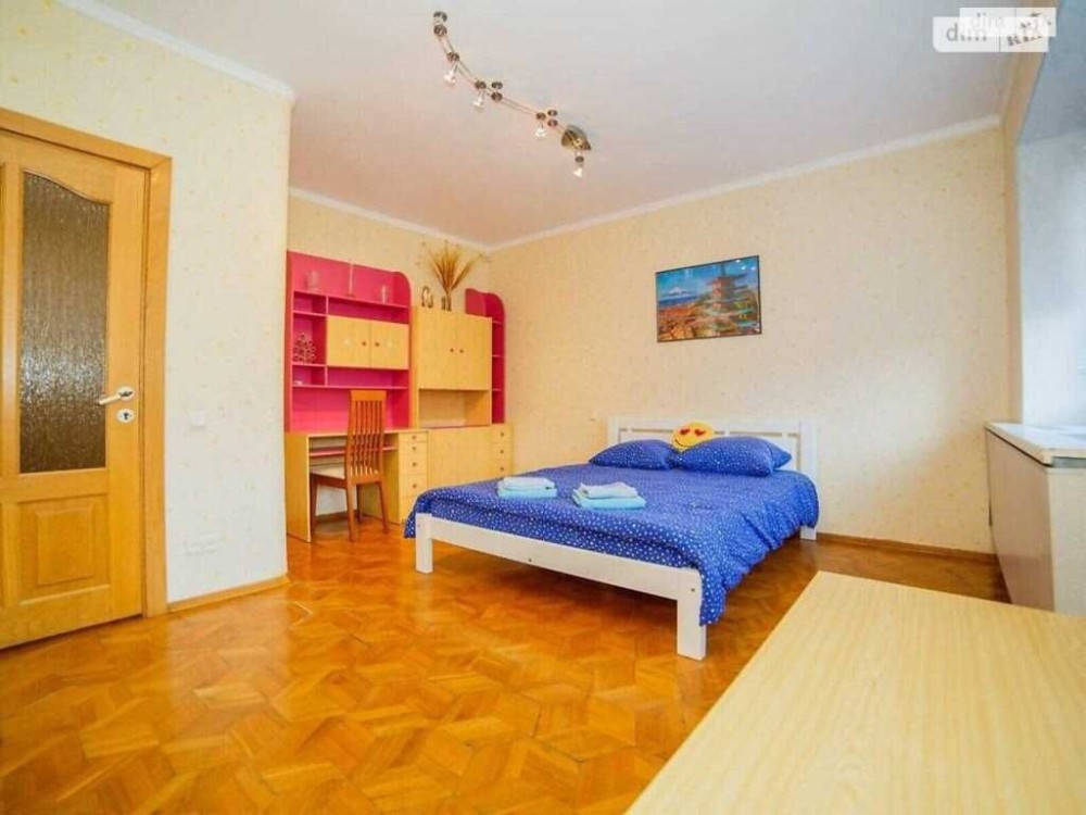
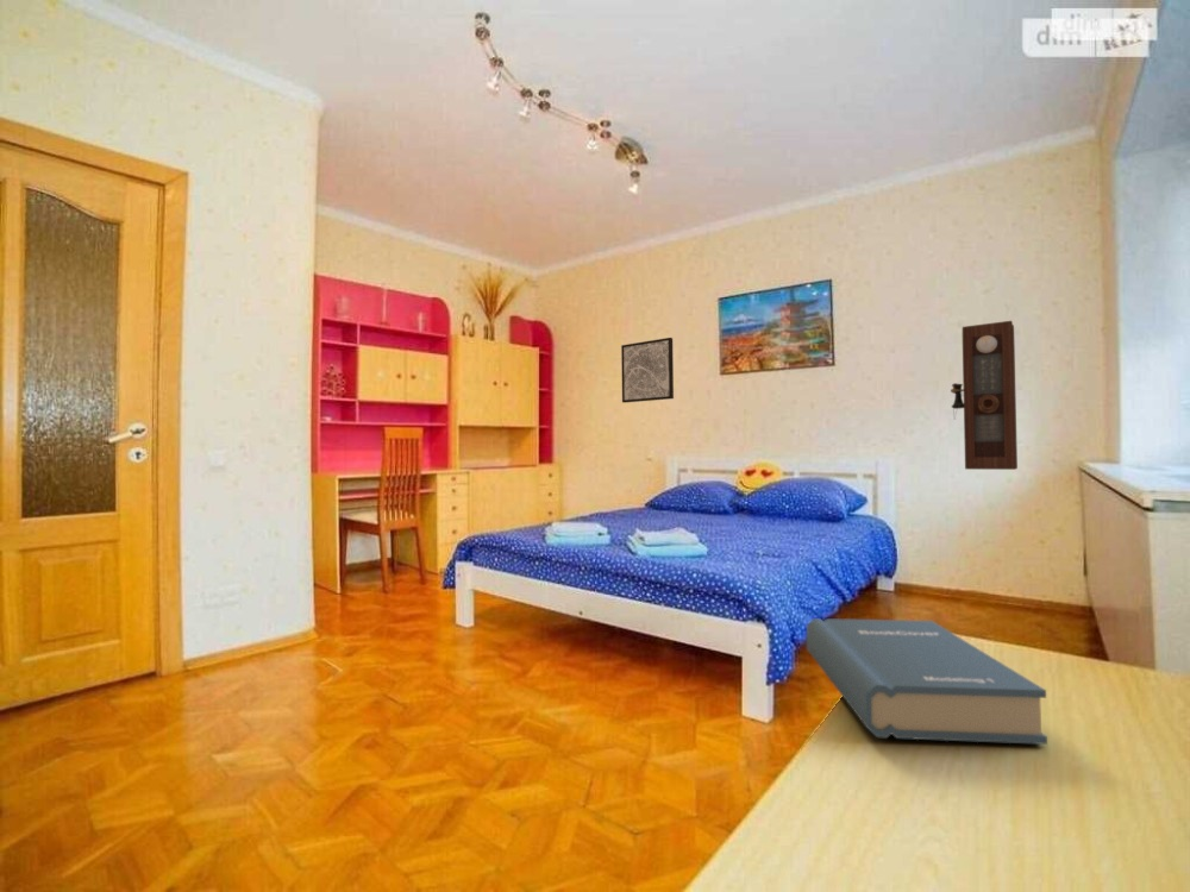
+ pendulum clock (981, 397)
+ hardback book (904, 670)
+ wall art (646, 371)
